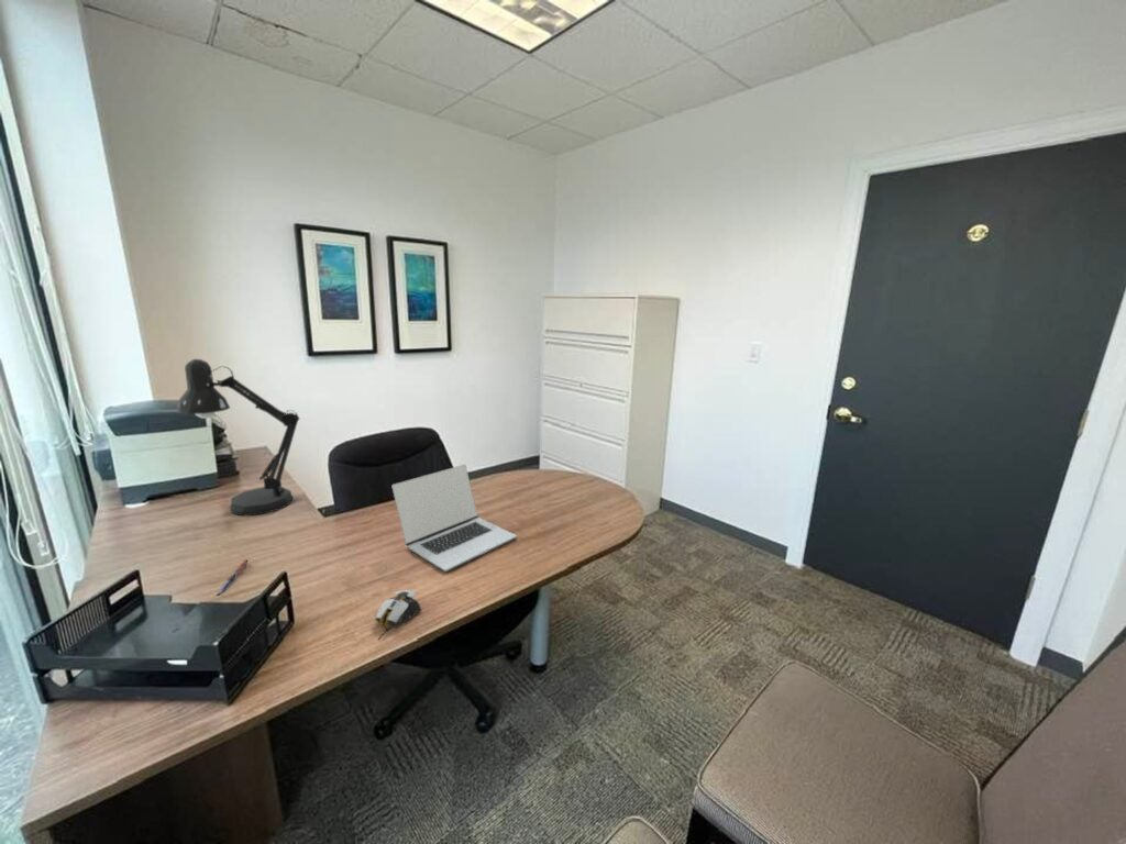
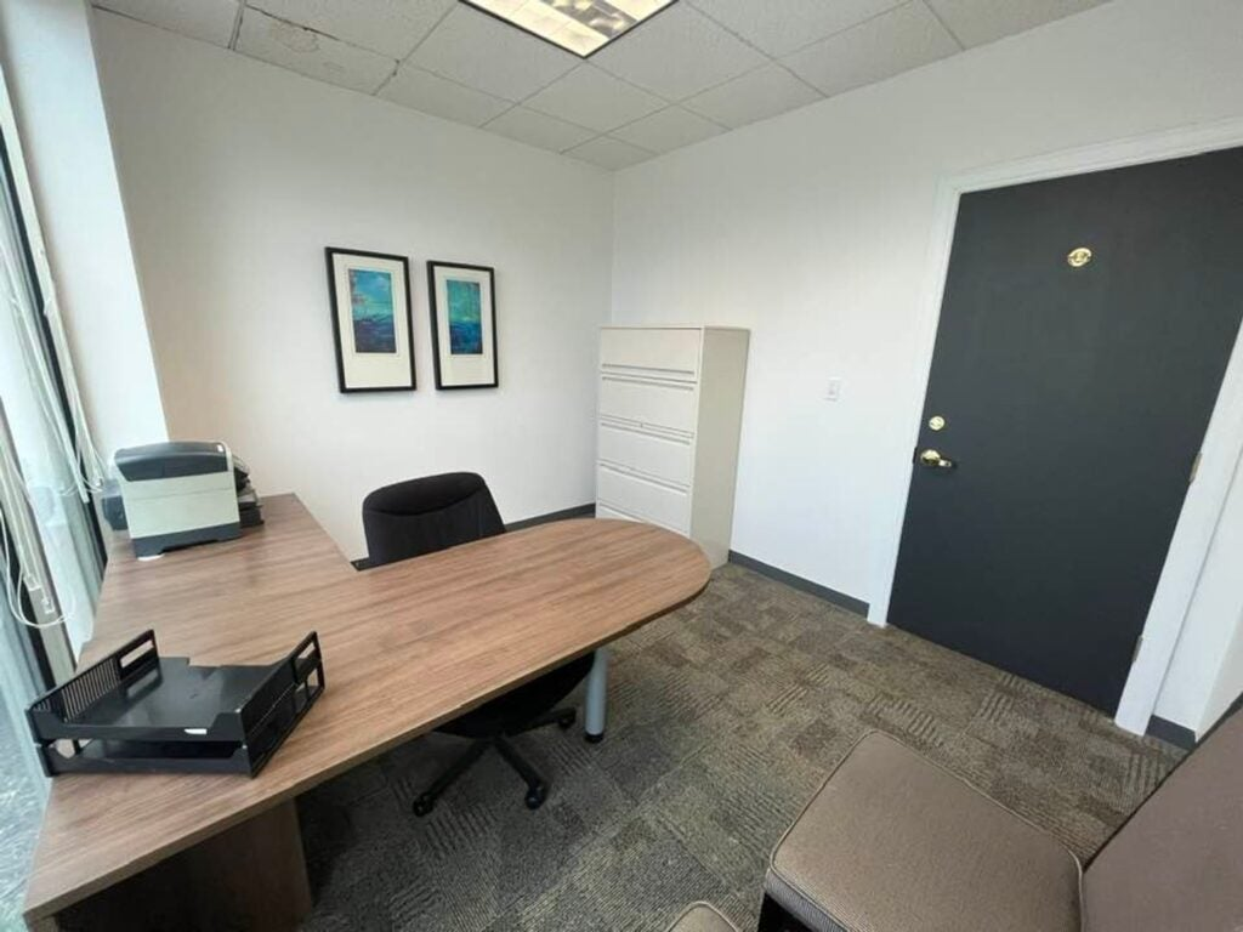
- pen (233, 576)
- computer mouse (396, 611)
- laptop (455, 512)
- desk lamp (256, 408)
